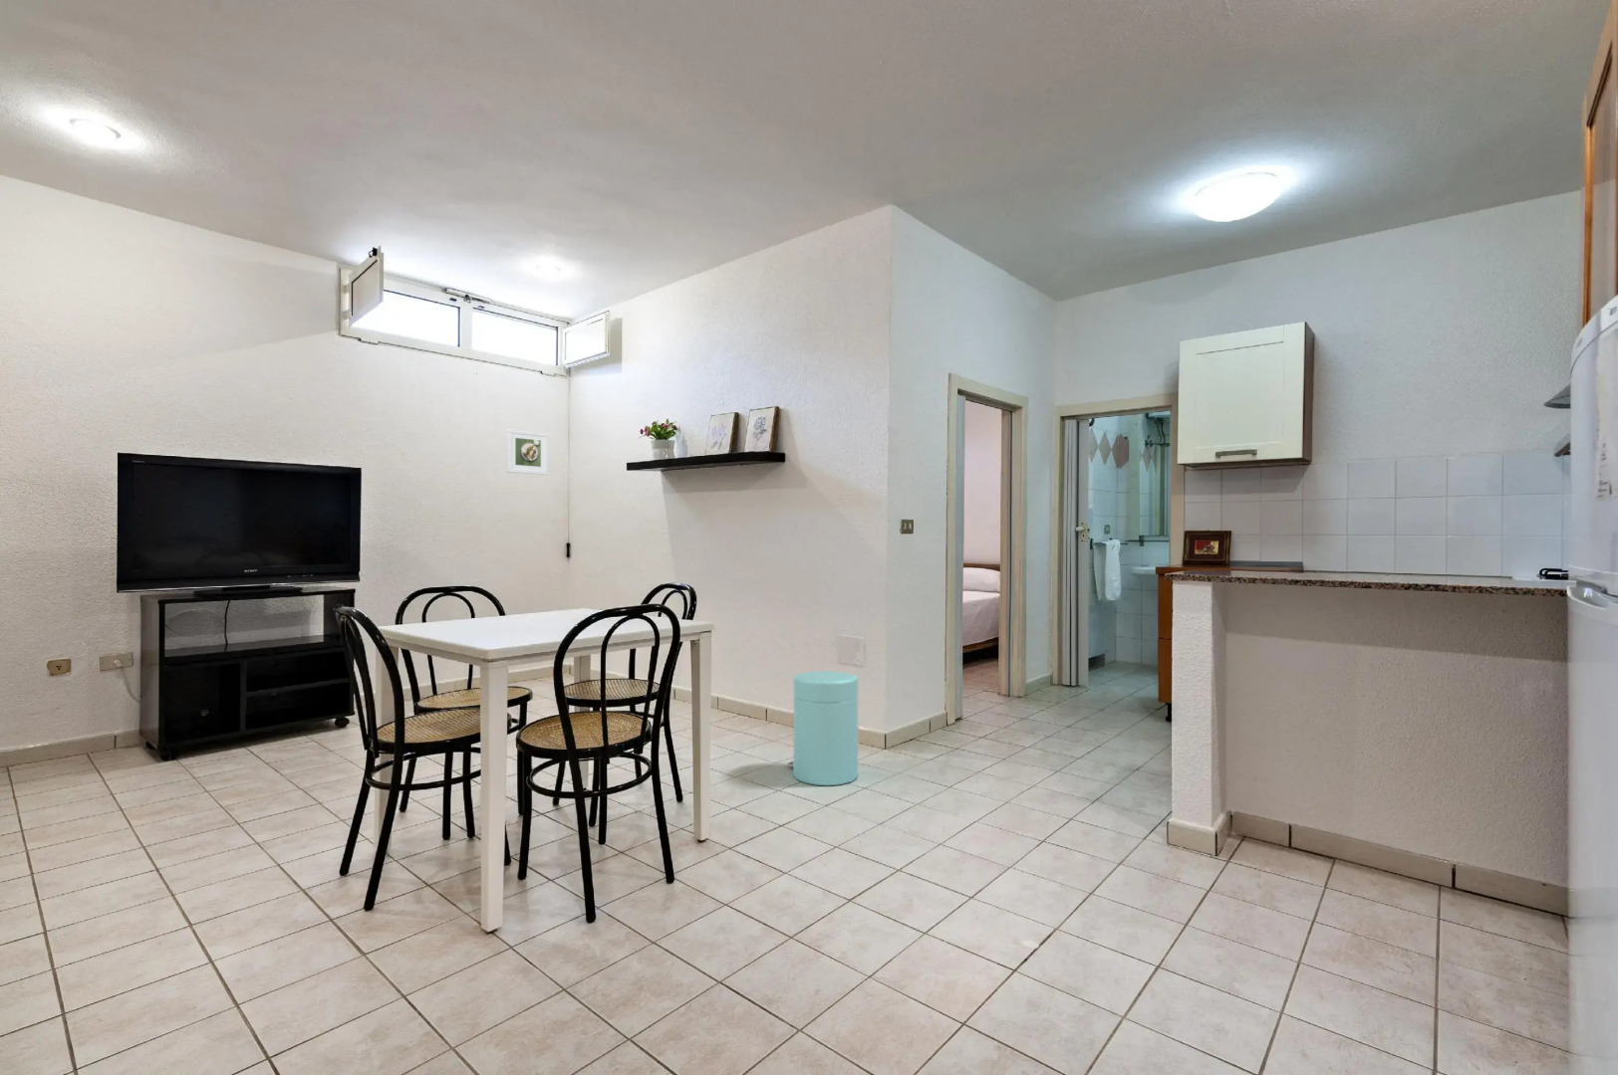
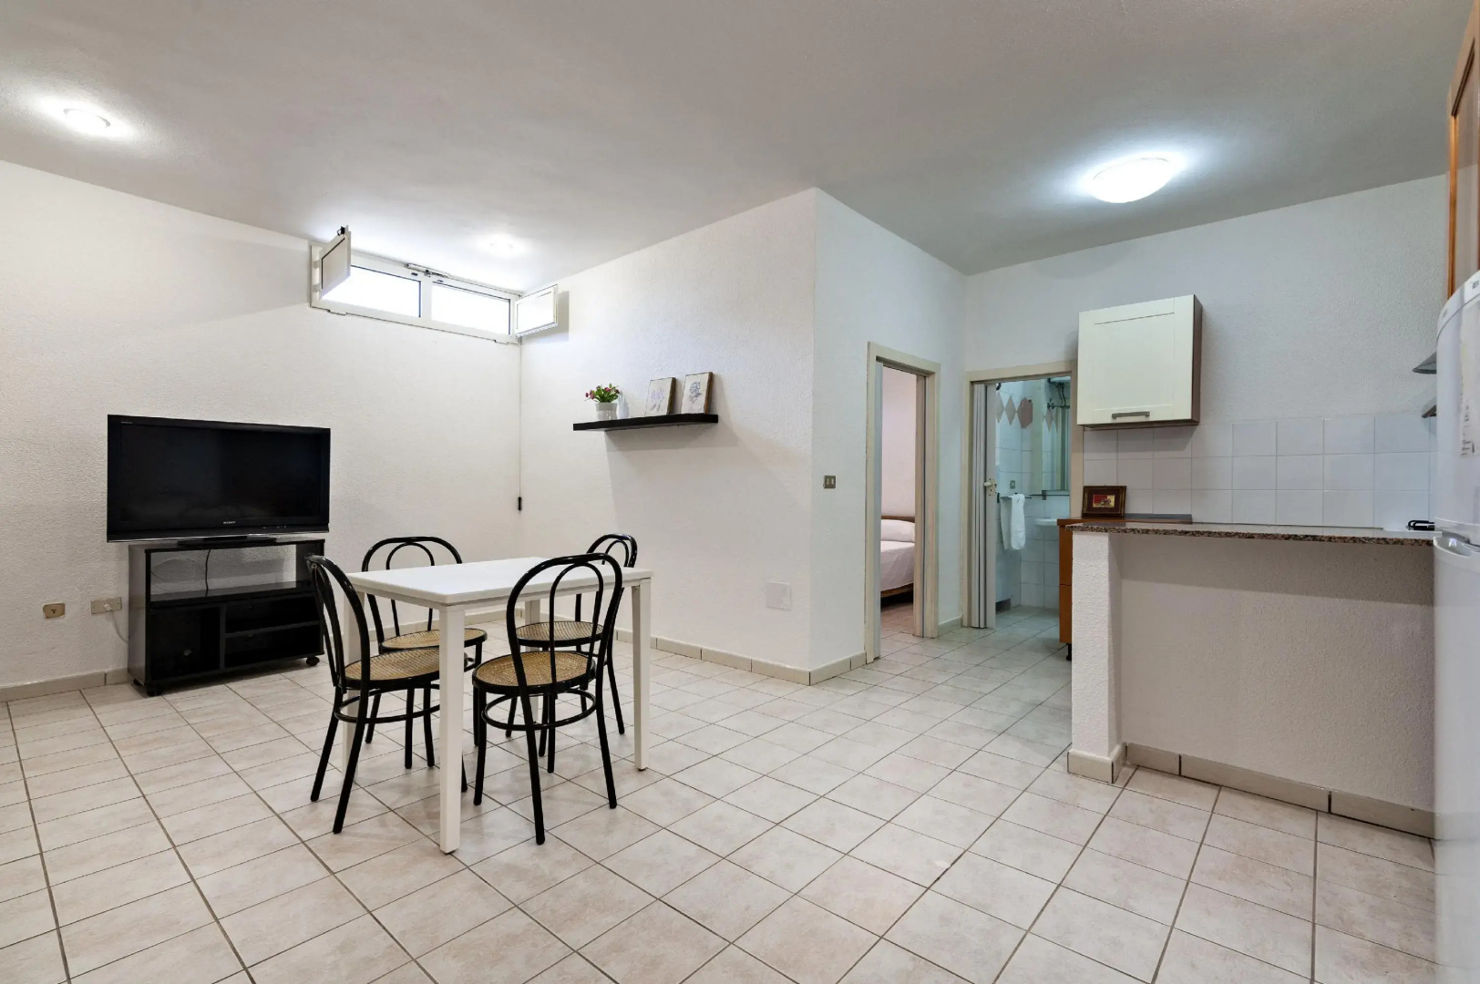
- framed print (527, 452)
- trash can (821, 723)
